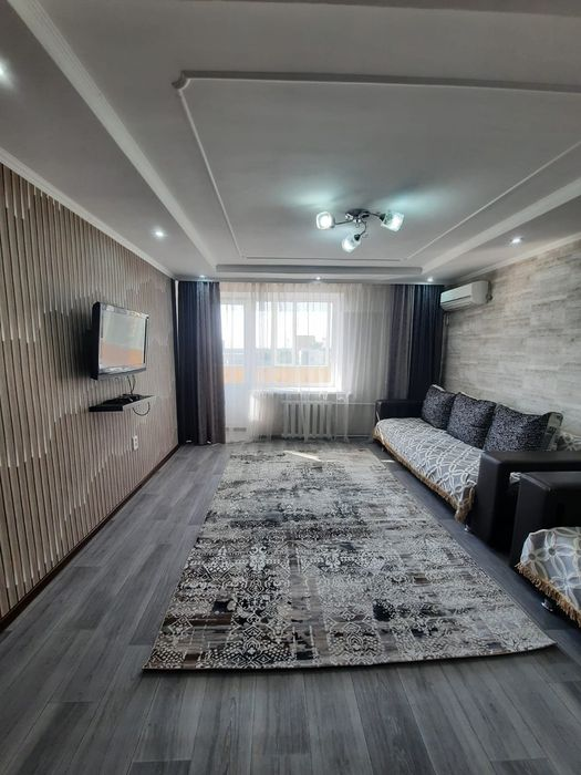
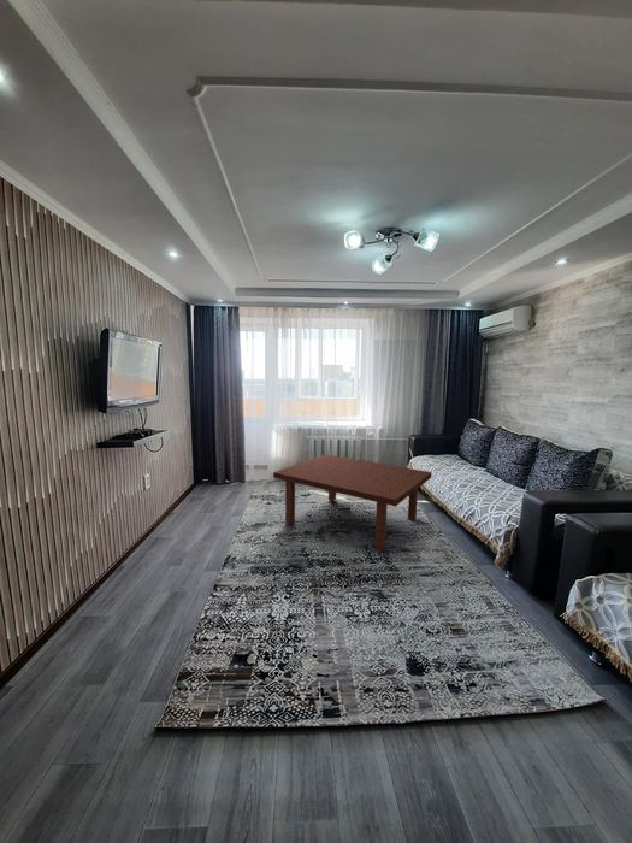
+ coffee table (353, 495)
